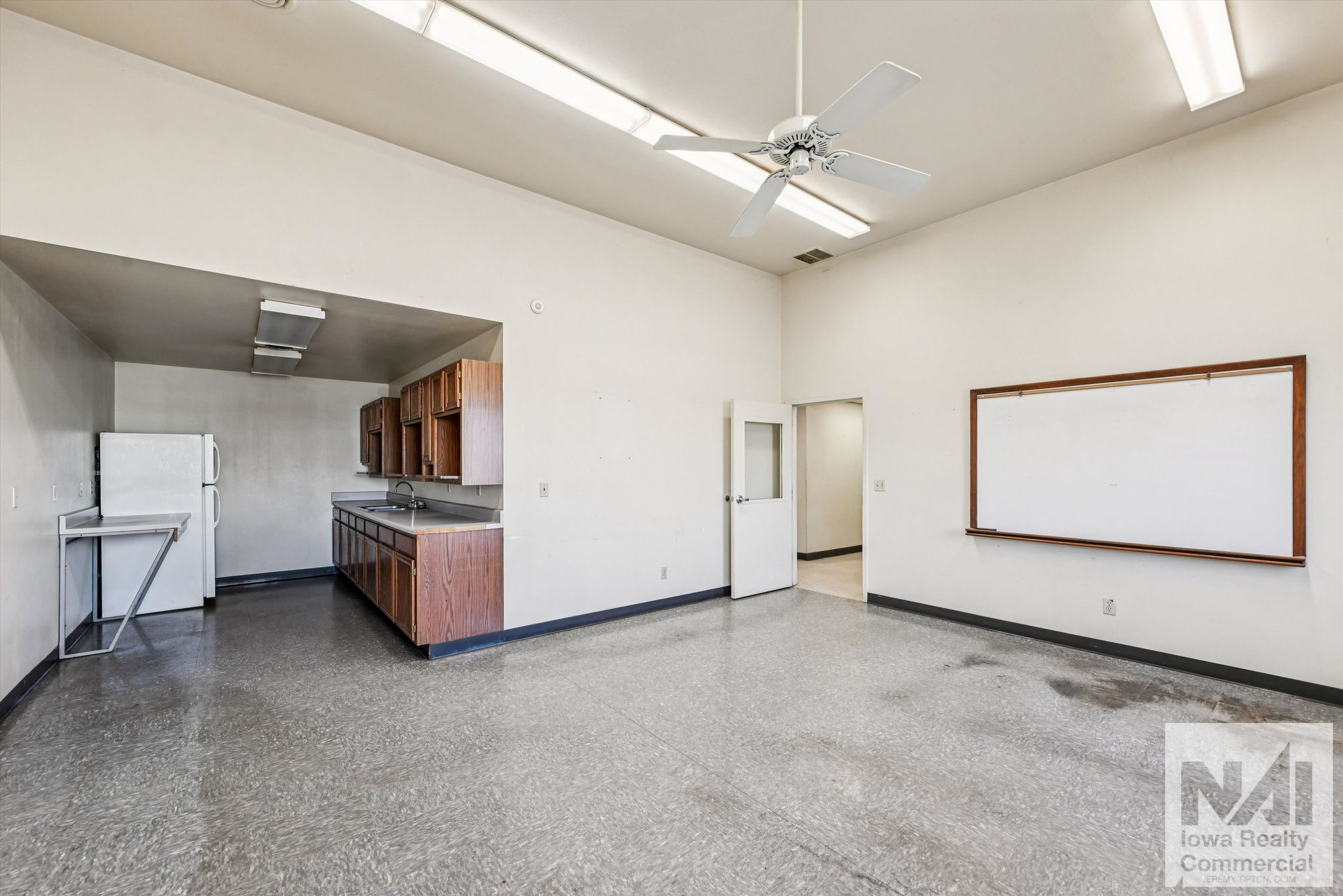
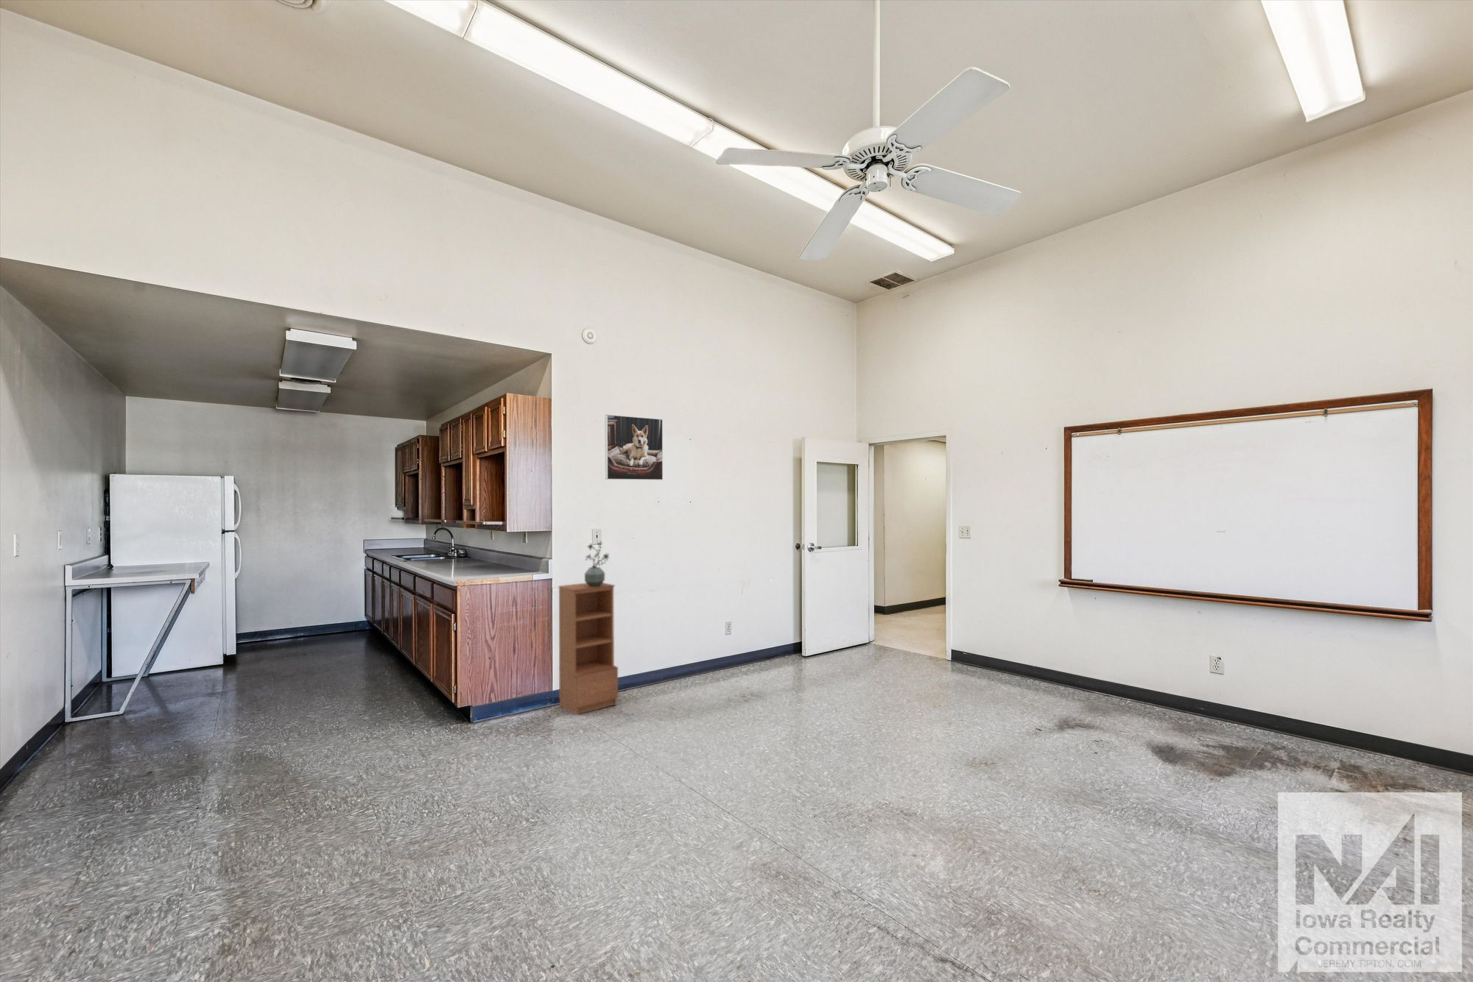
+ bookcase (589, 646)
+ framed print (634, 448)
+ potted plant (598, 562)
